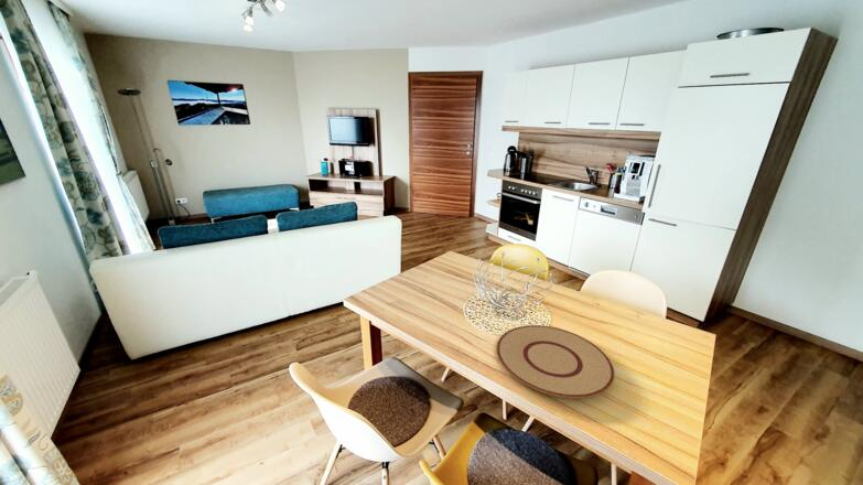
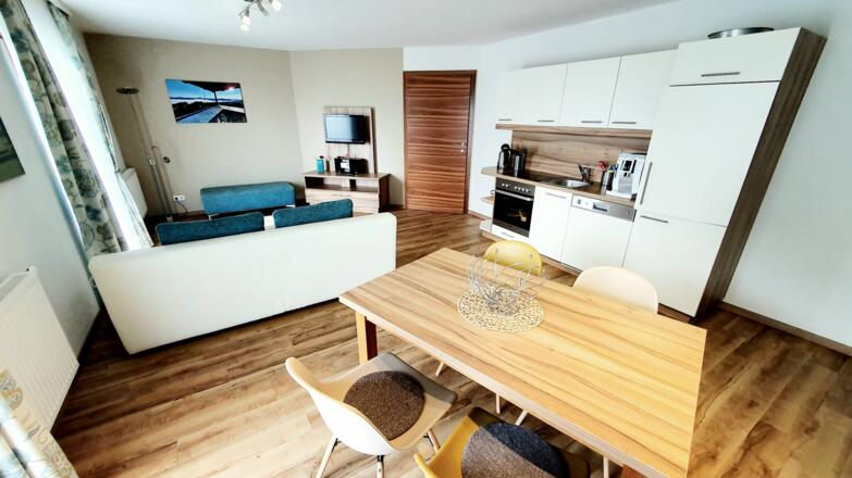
- plate (551, 357)
